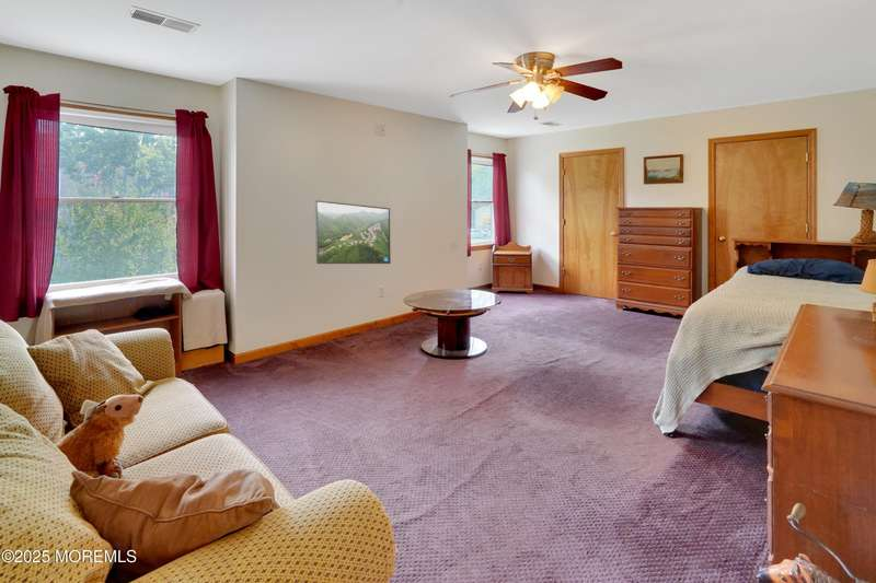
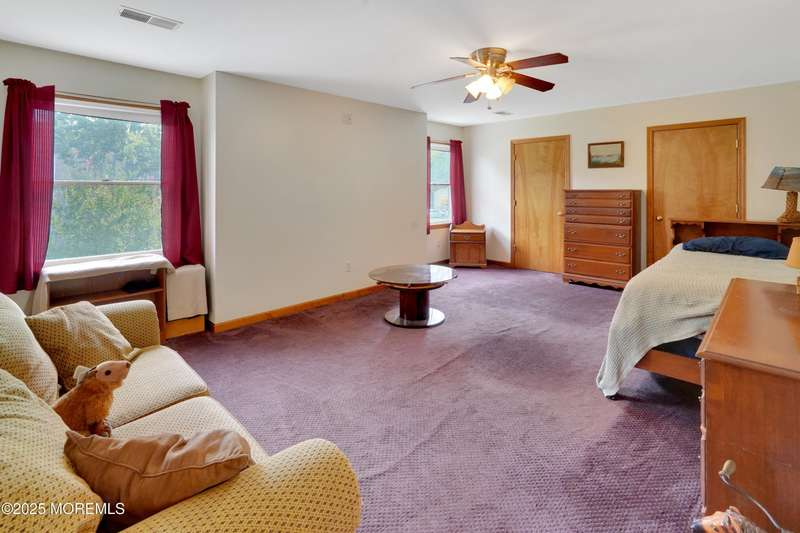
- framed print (355, 234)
